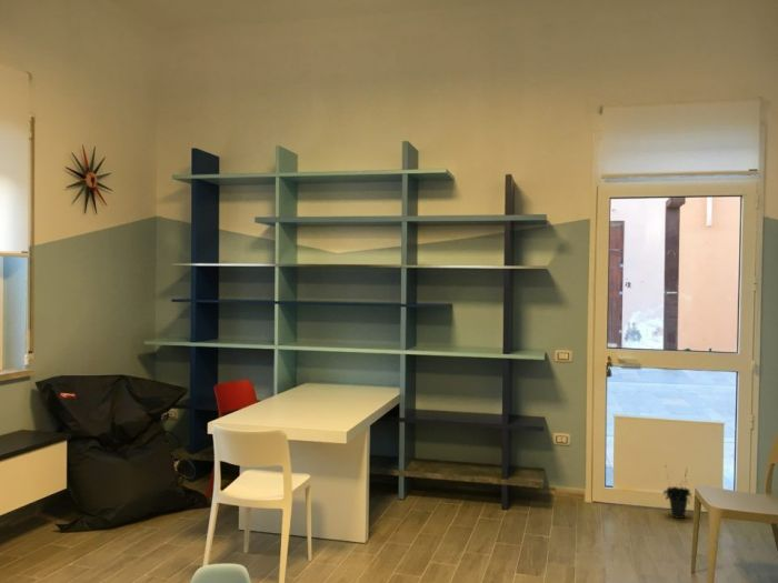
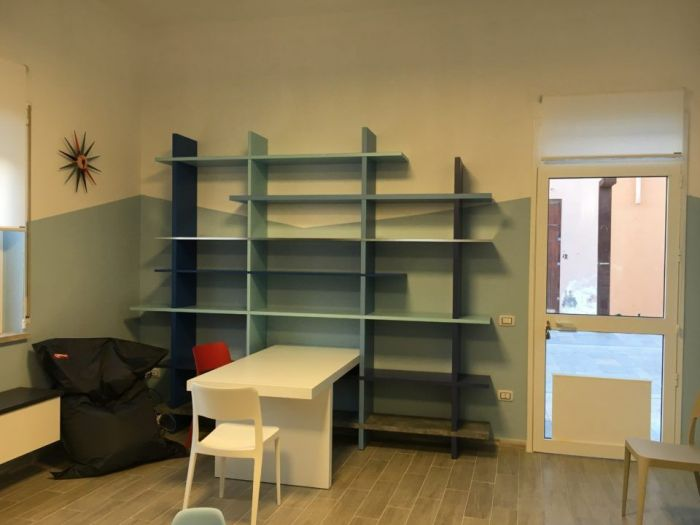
- potted plant (678, 490)
